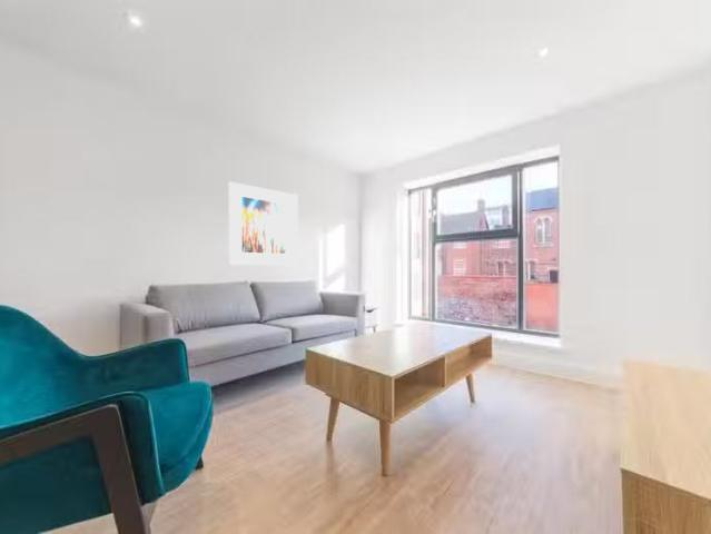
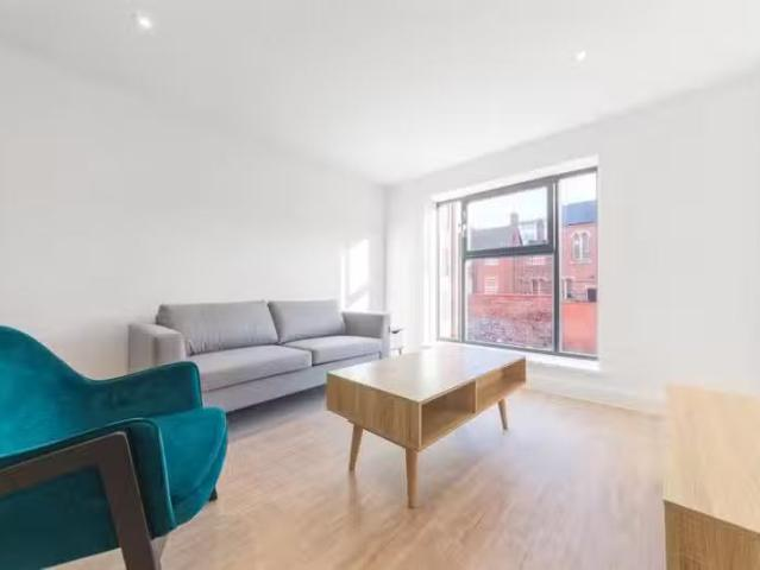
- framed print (266, 227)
